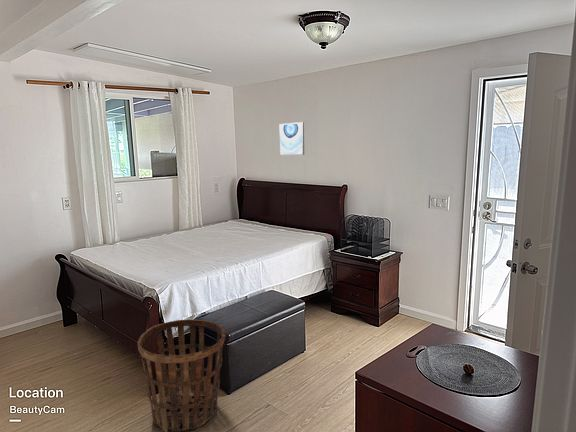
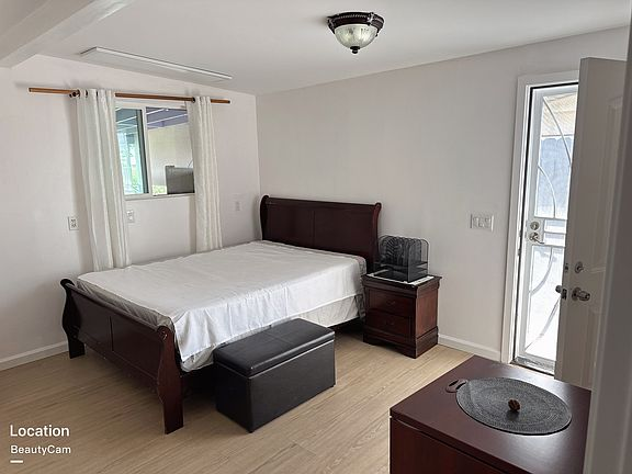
- wall art (291, 139)
- basket (184, 373)
